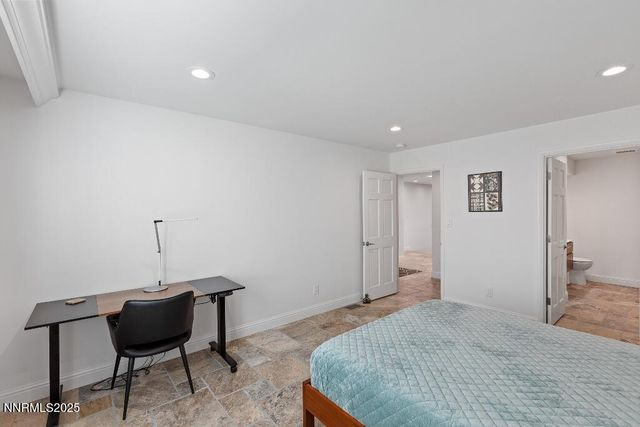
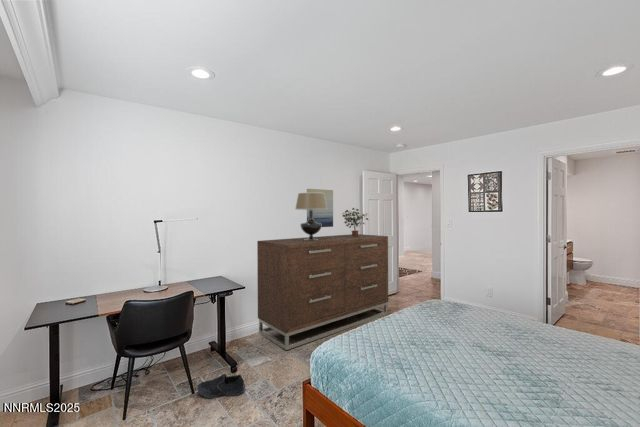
+ potted plant (355, 221)
+ shoe (221, 383)
+ wall art (320, 209)
+ dresser (328, 280)
+ table lamp (311, 216)
